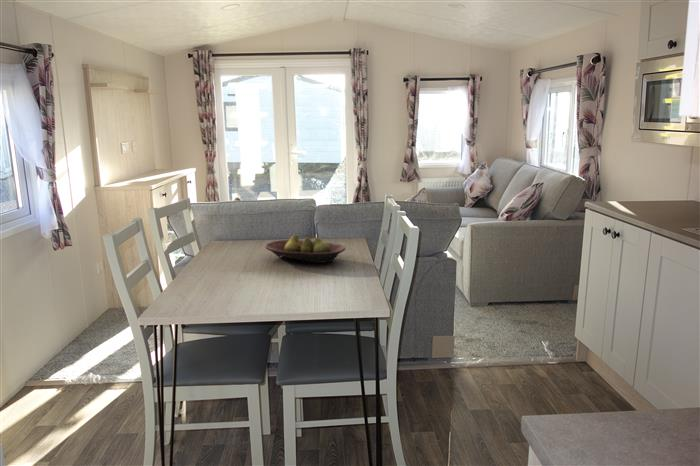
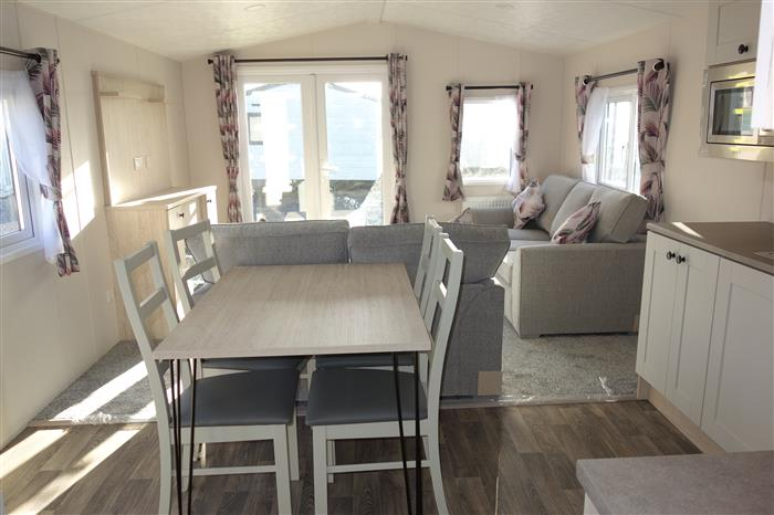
- fruit bowl (305, 247)
